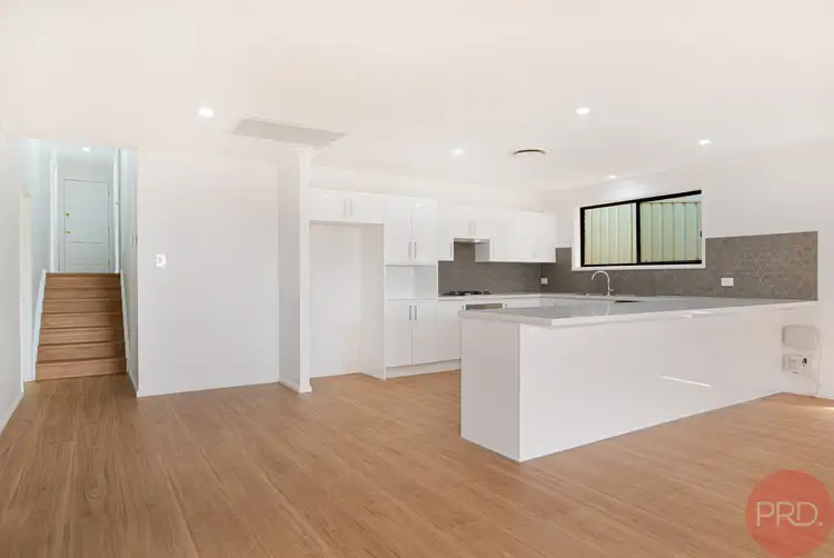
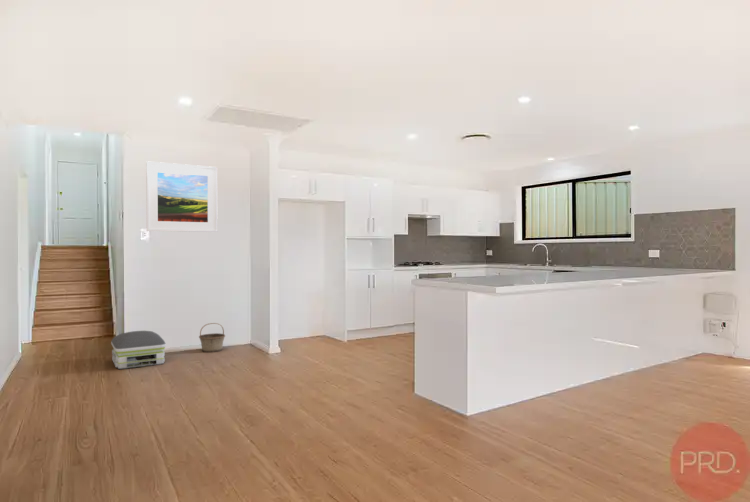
+ basket (212, 336)
+ air purifier (138, 346)
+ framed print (183, 198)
